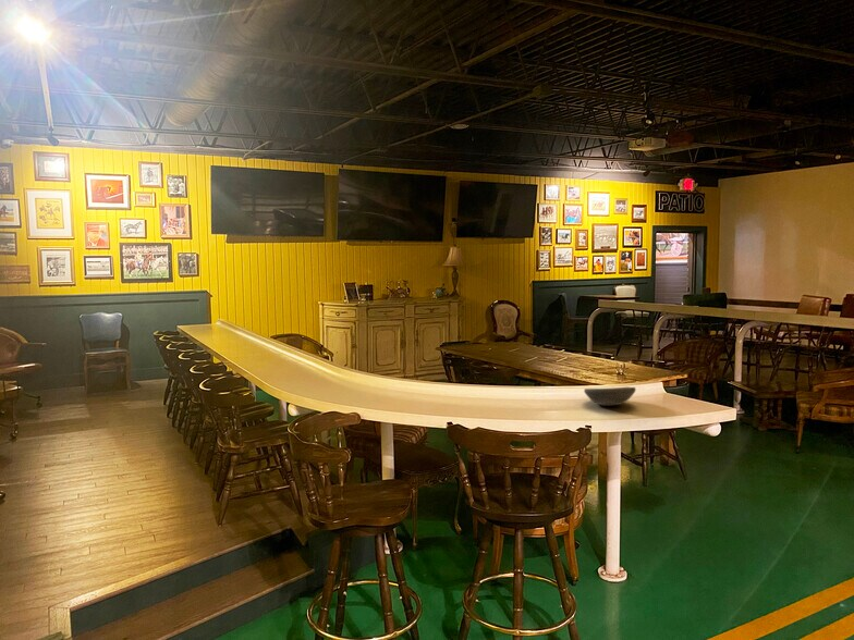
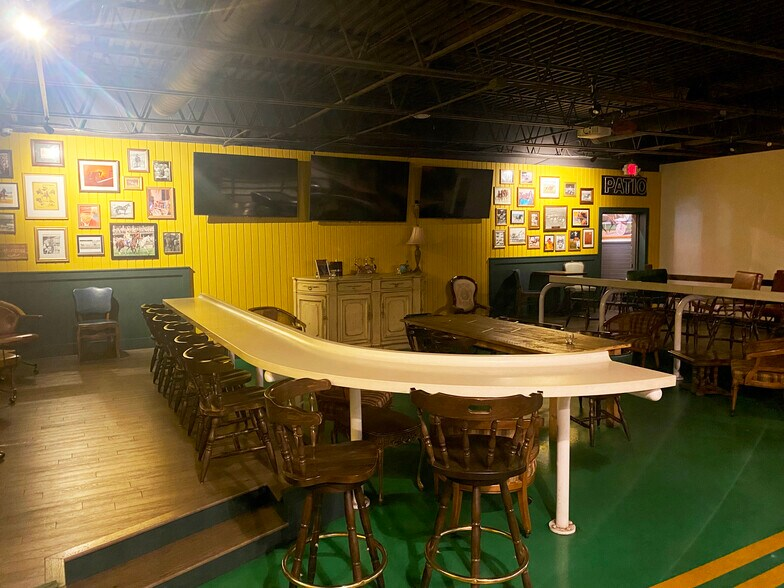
- bowl (609, 395)
